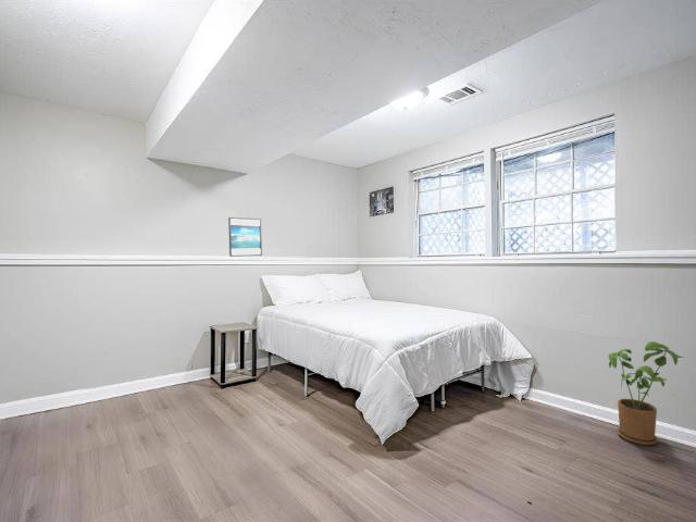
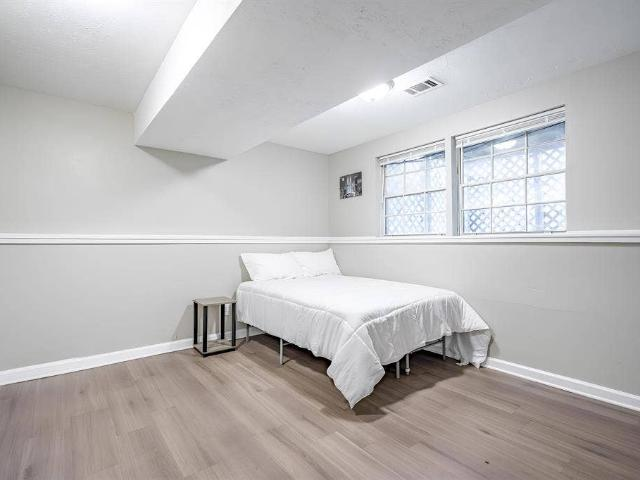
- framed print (246, 237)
- house plant (638, 390)
